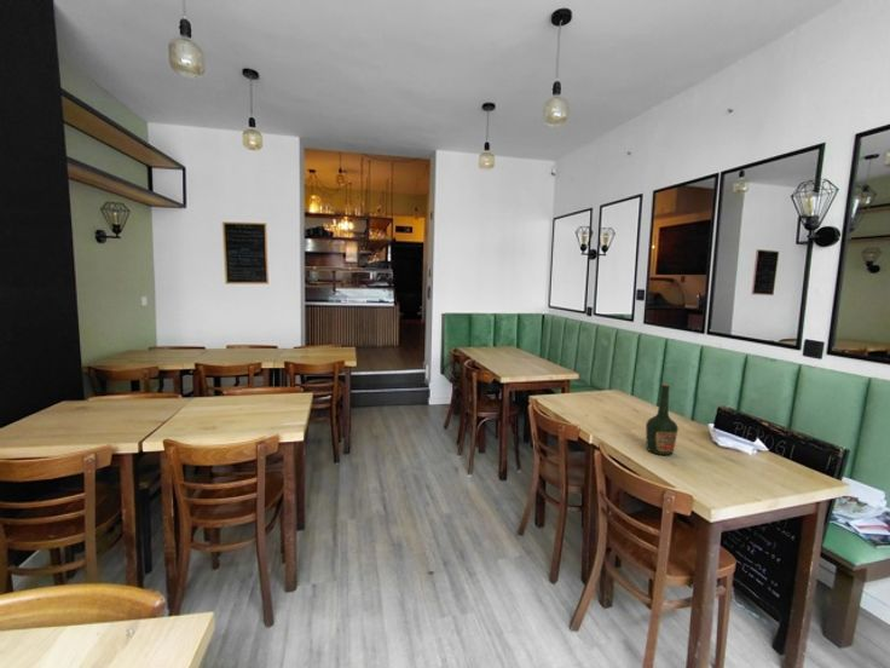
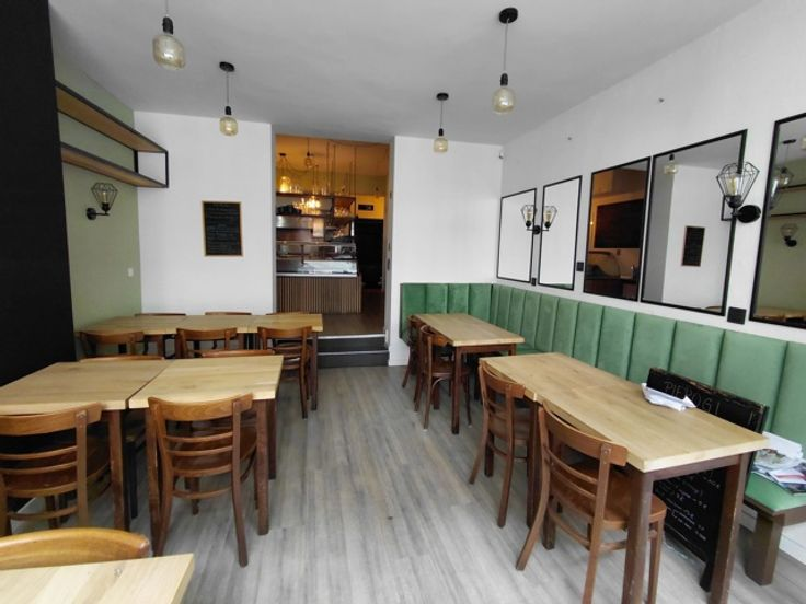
- bottle (661, 418)
